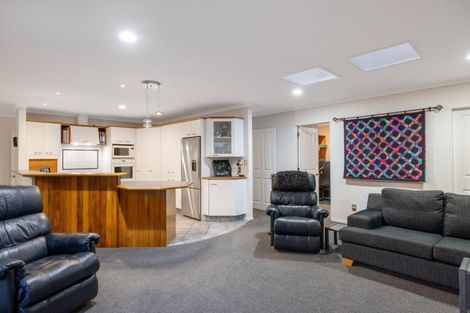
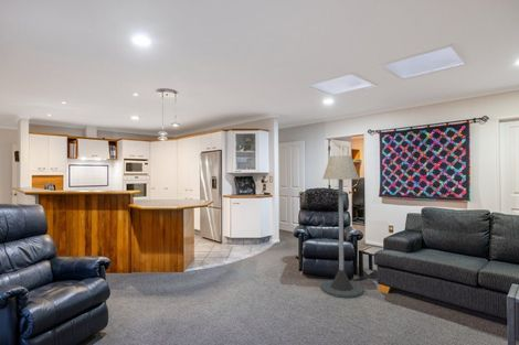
+ floor lamp (340, 222)
